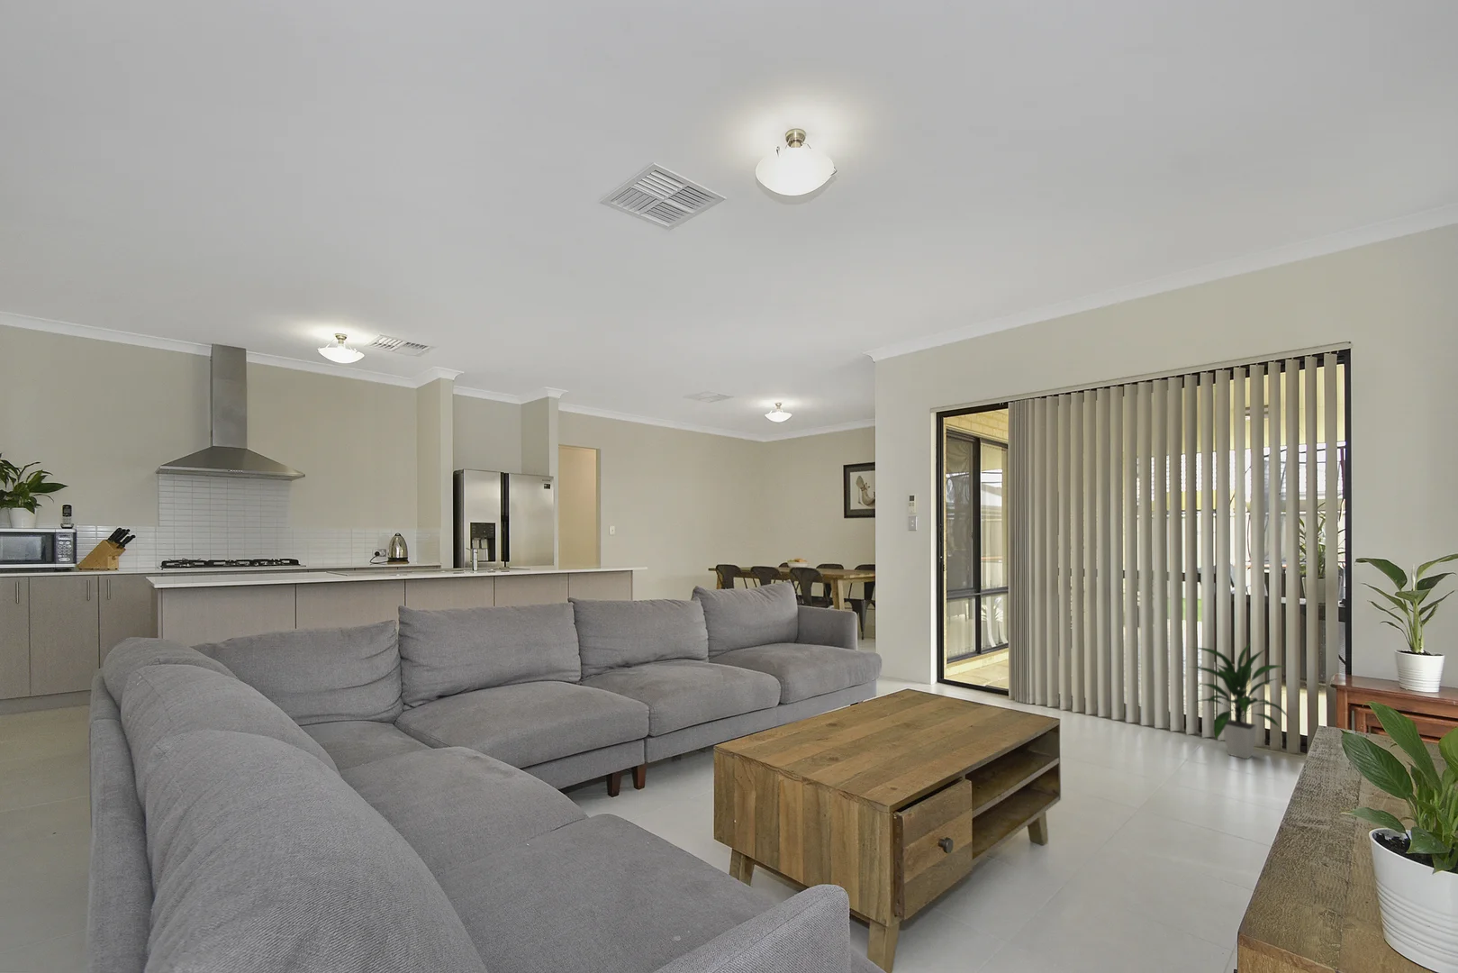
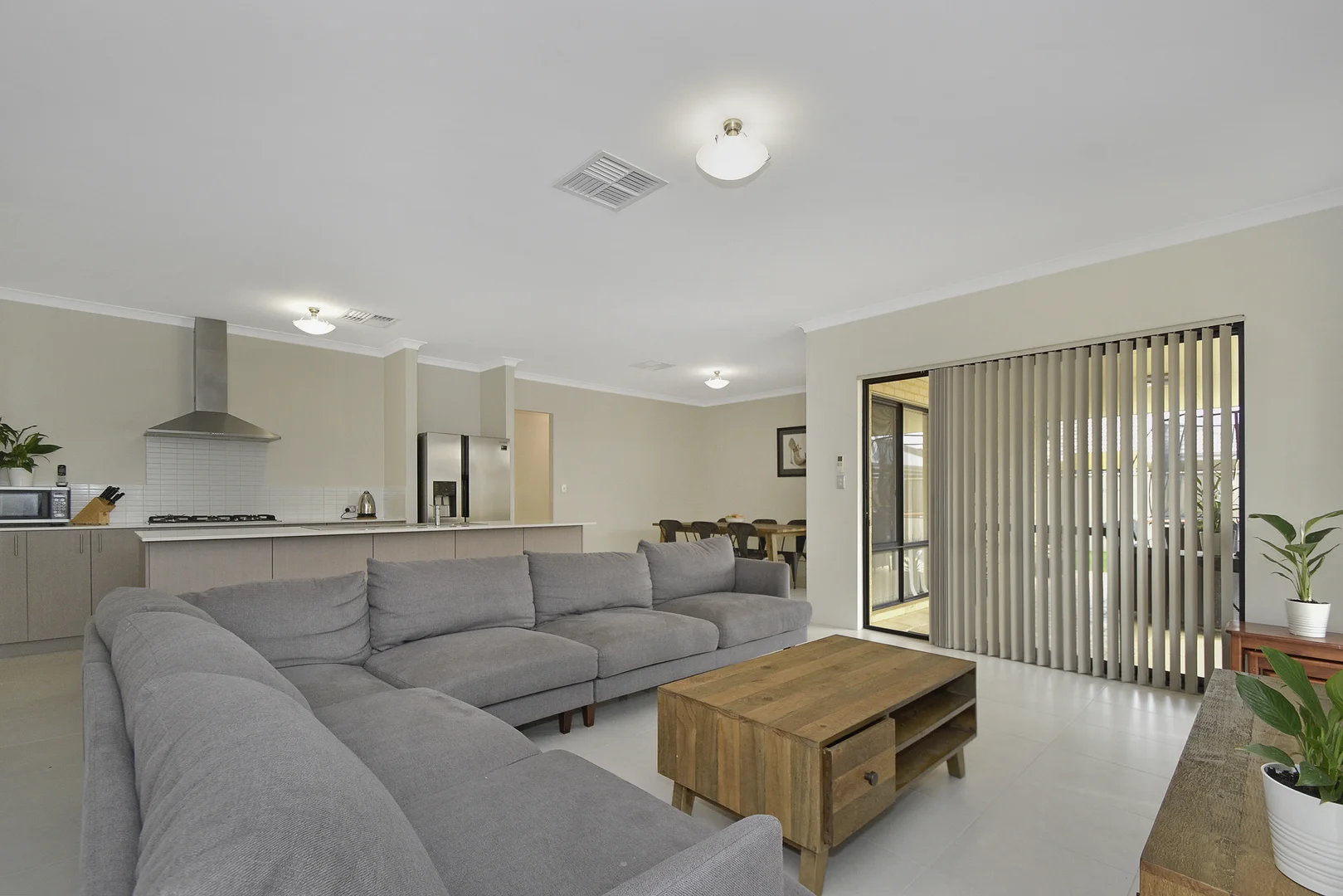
- indoor plant (1234, 697)
